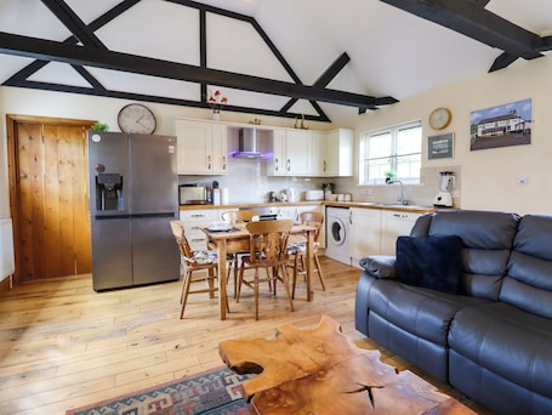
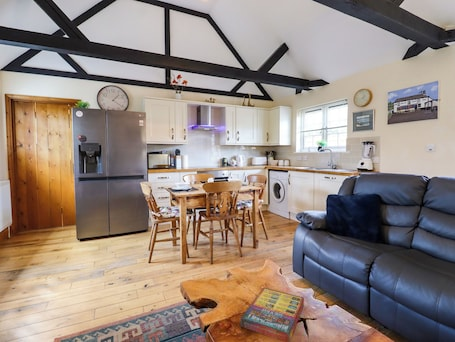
+ game compilation box (274, 311)
